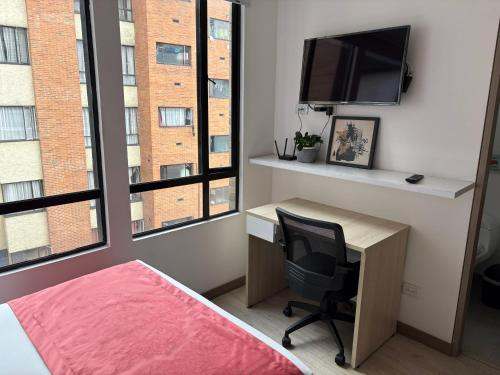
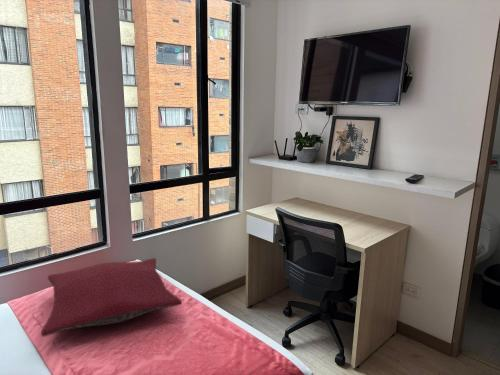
+ pillow (110, 289)
